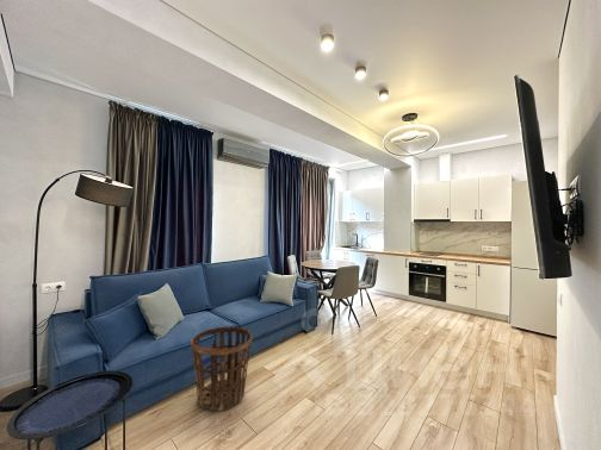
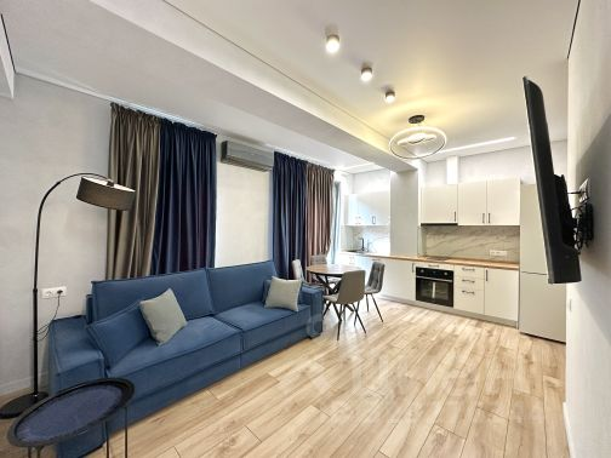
- basket (222, 365)
